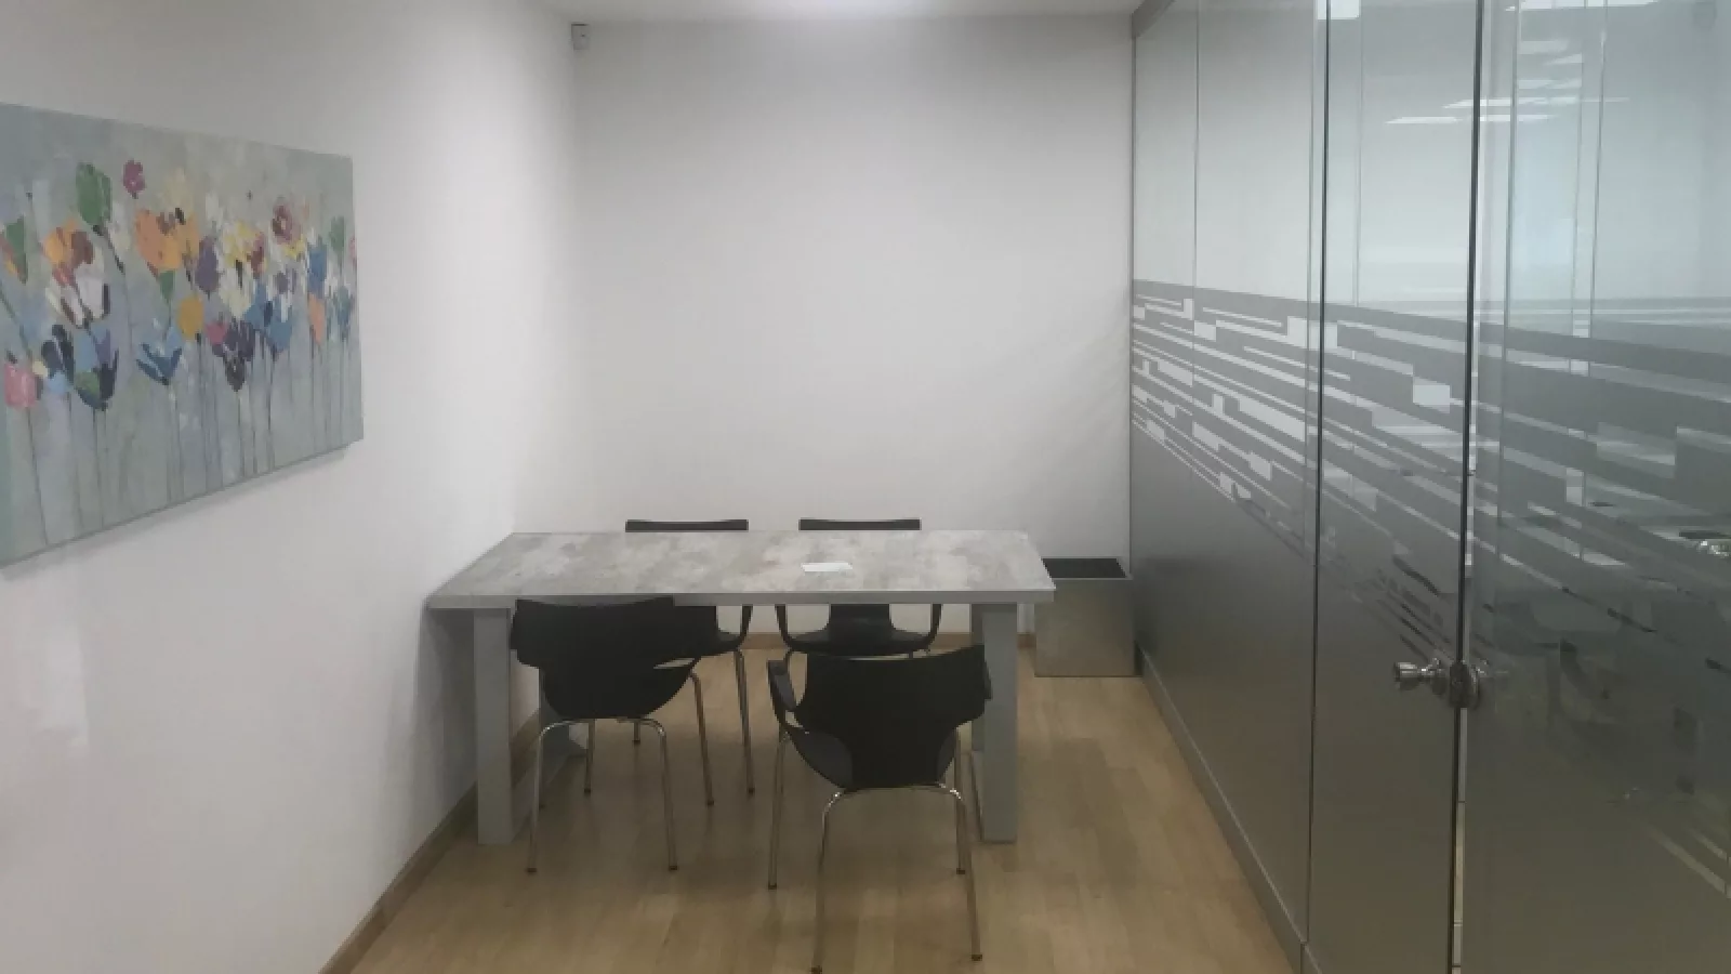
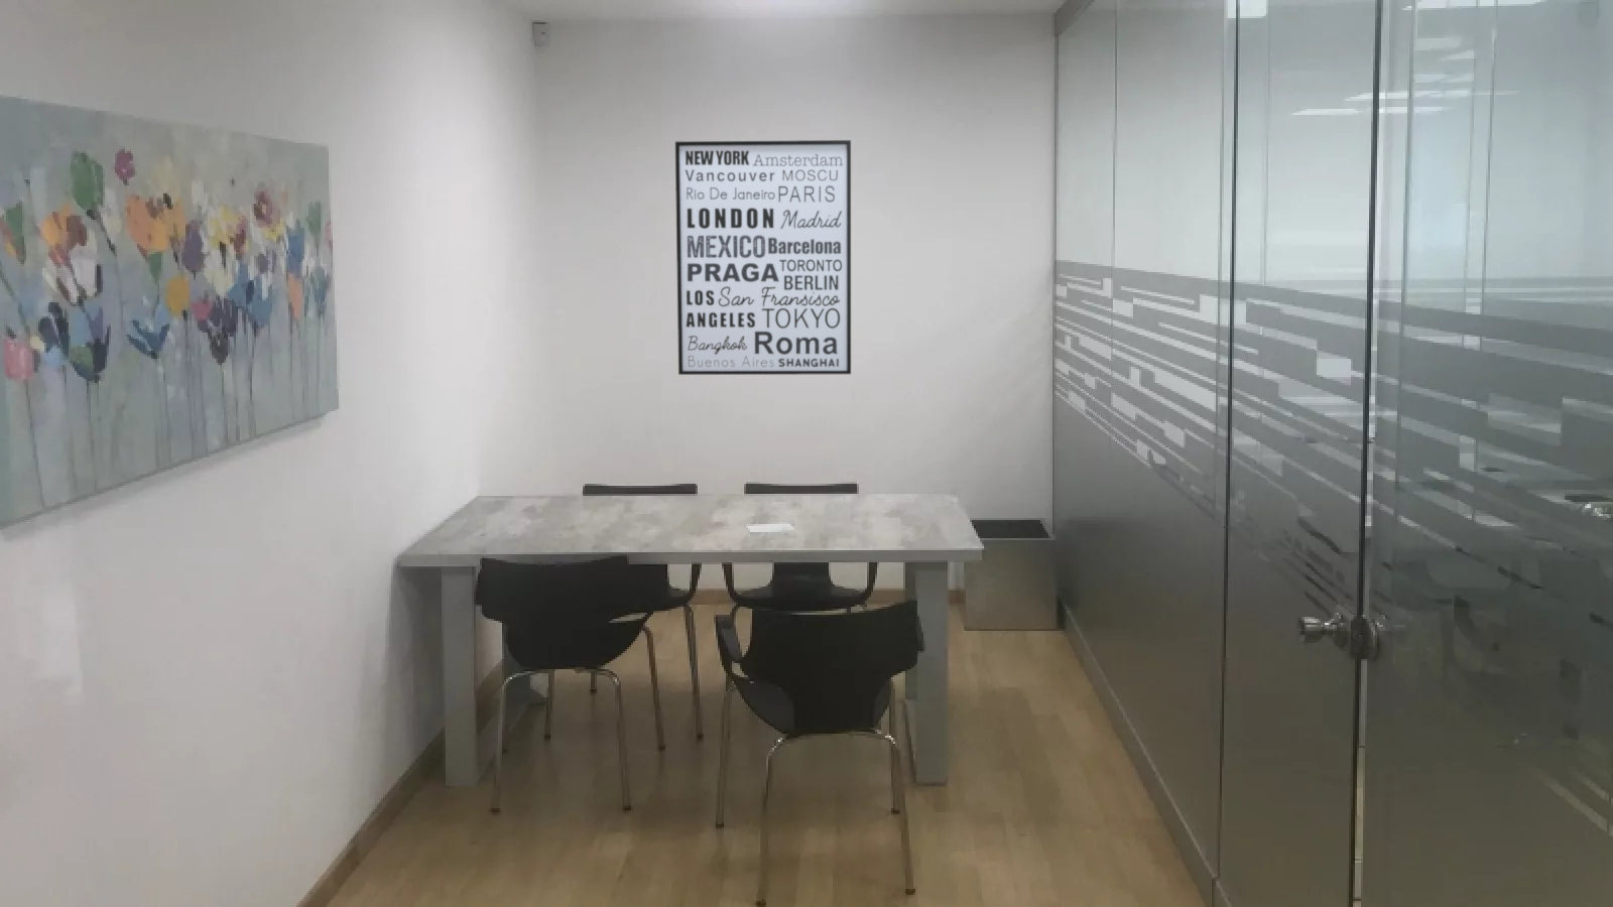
+ wall art (763, 258)
